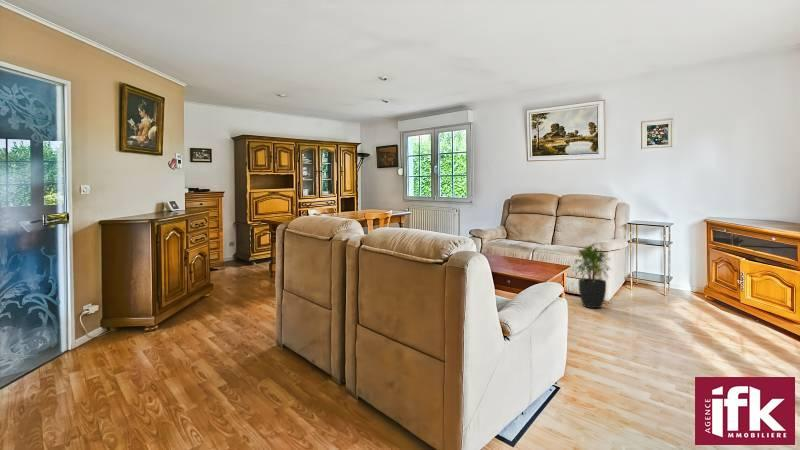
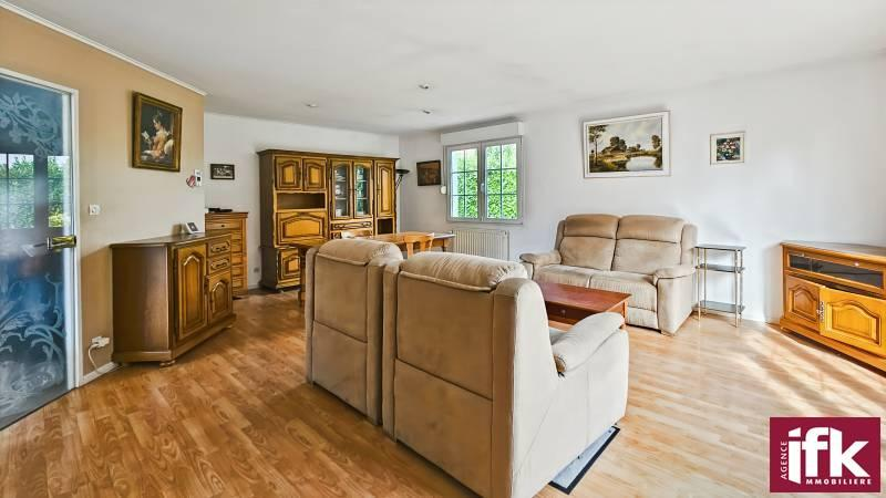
- potted plant (590, 275)
